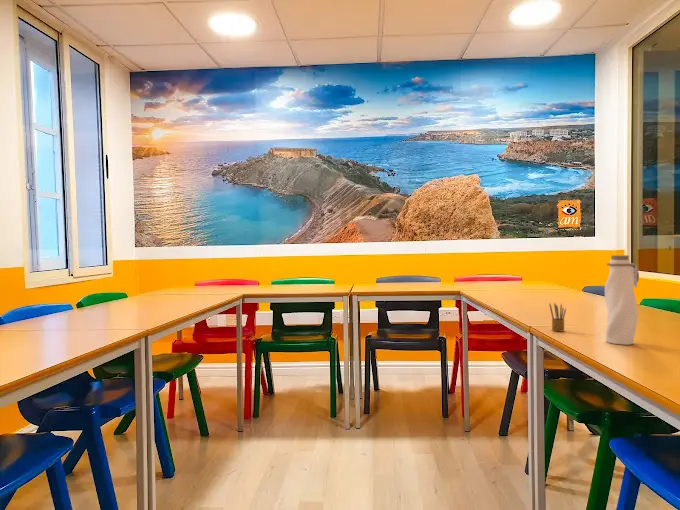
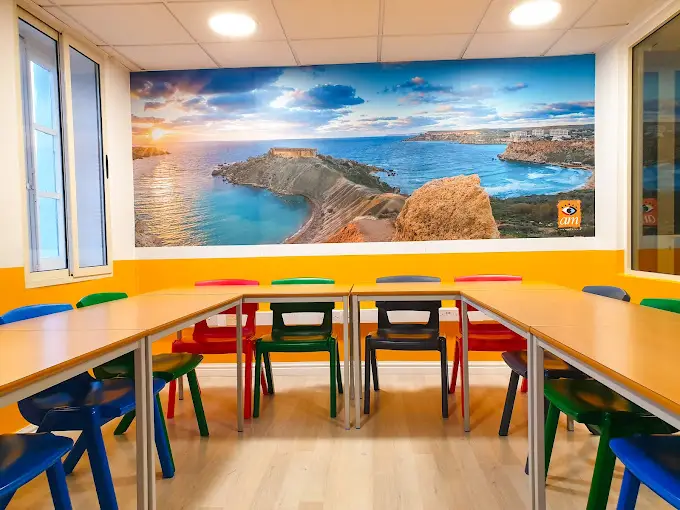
- pencil box (557, 316)
- water bottle (621, 298)
